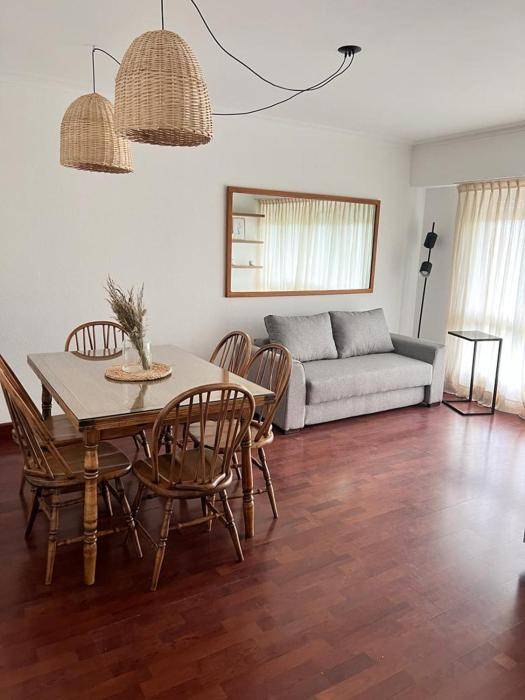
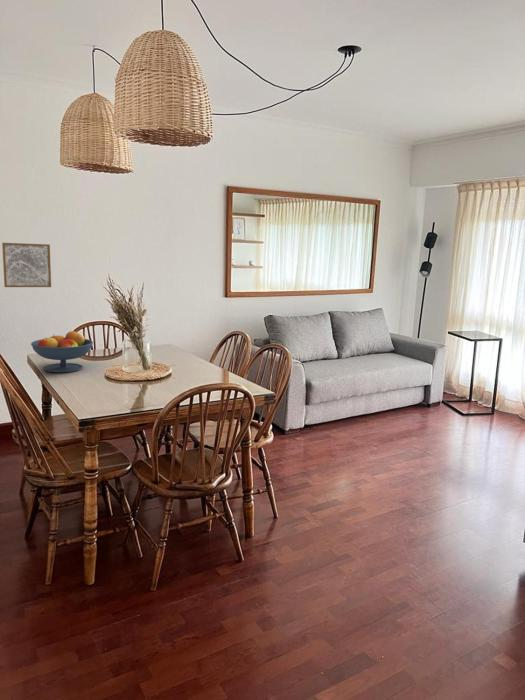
+ fruit bowl (62, 350)
+ wall art (27, 265)
